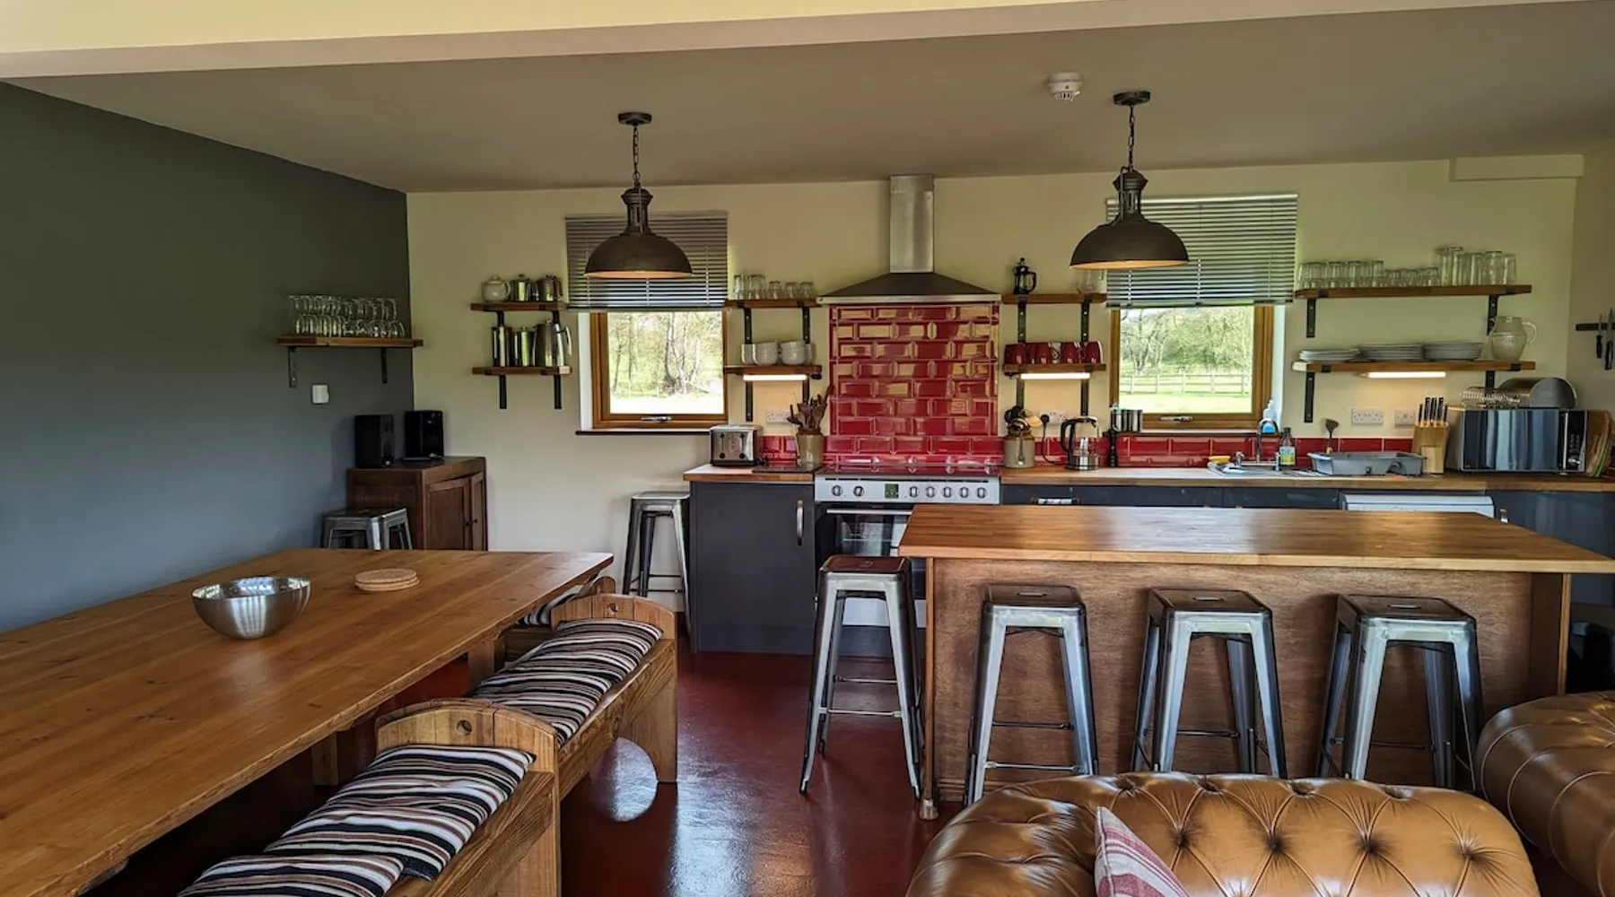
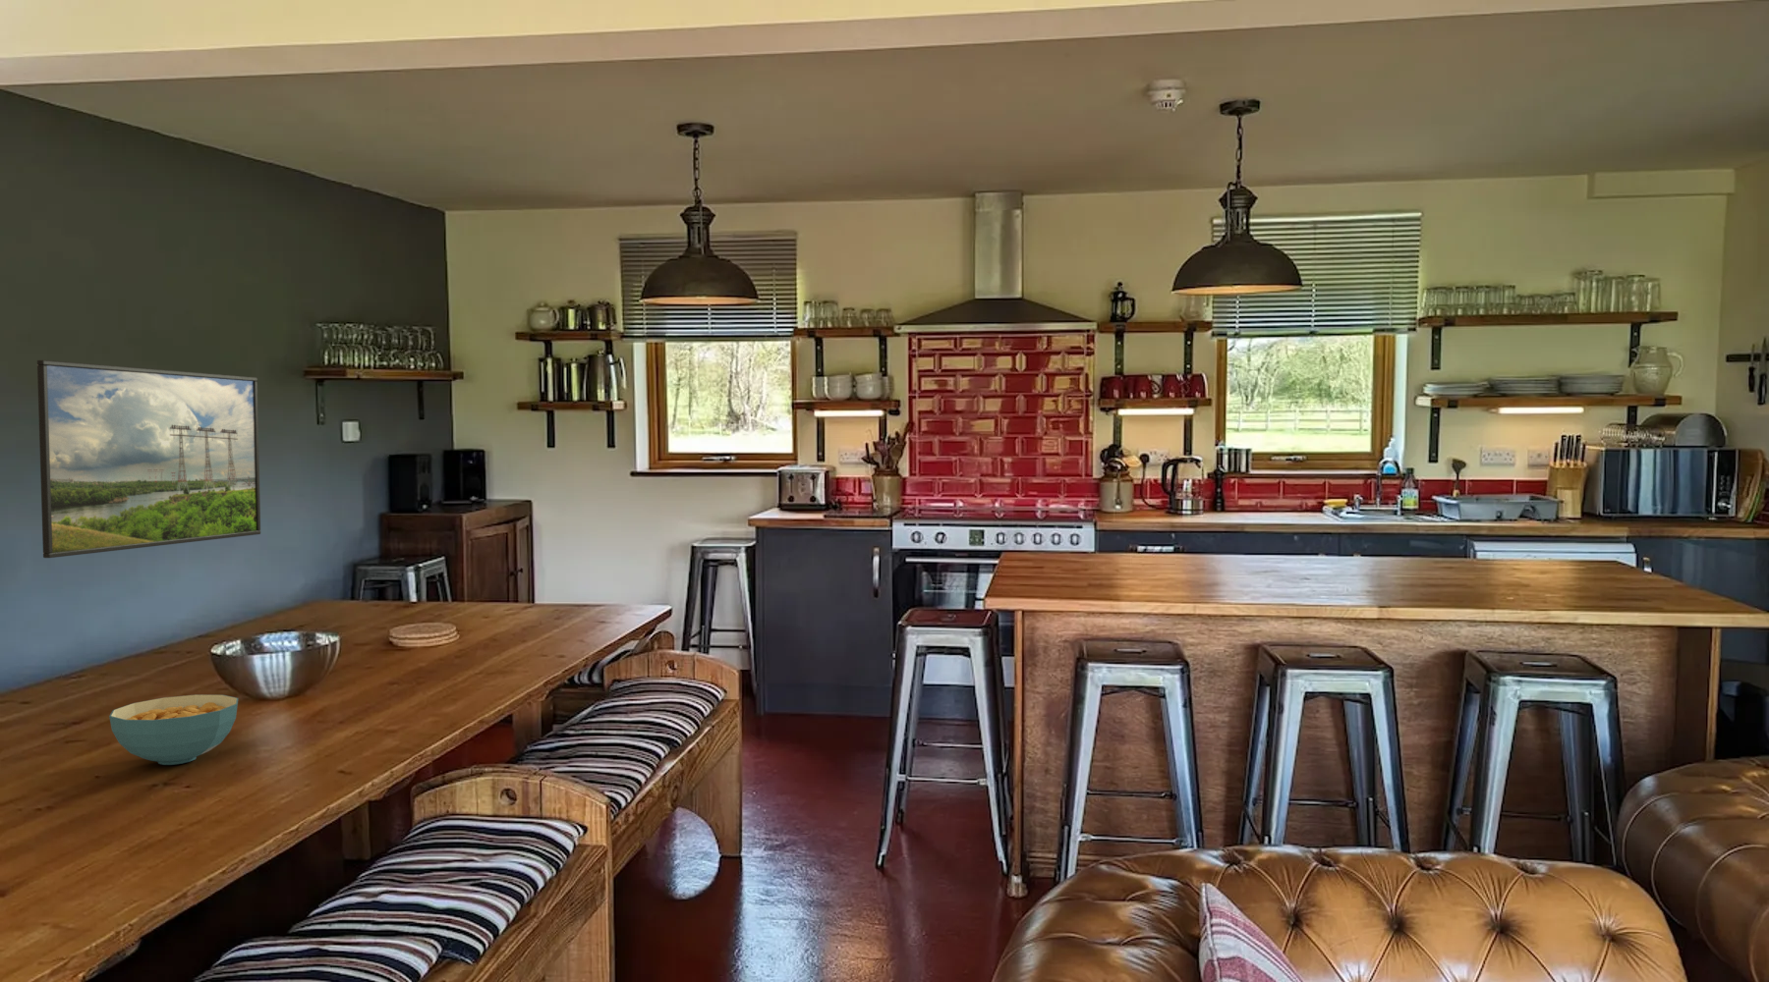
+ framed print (162, 457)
+ cereal bowl (175, 733)
